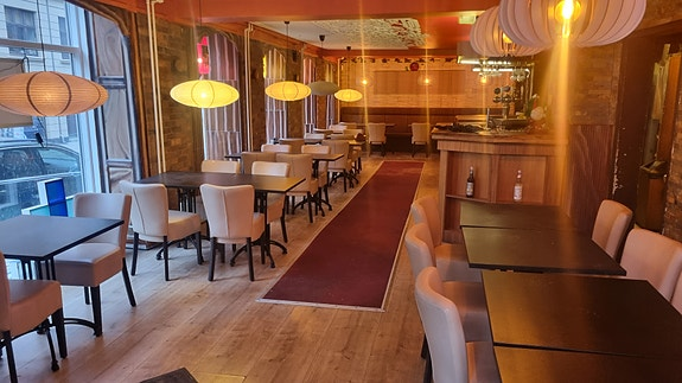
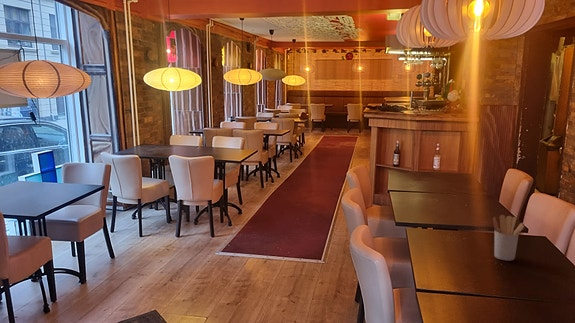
+ utensil holder (506, 236)
